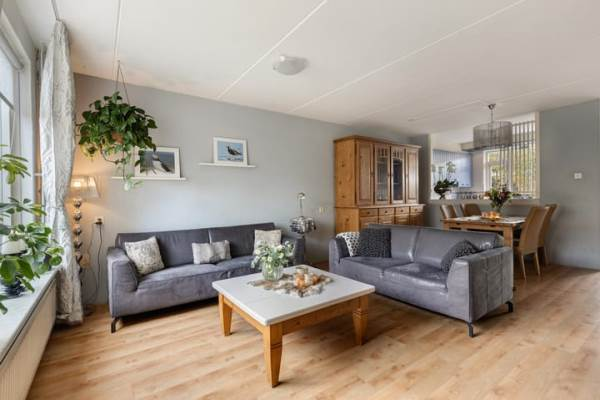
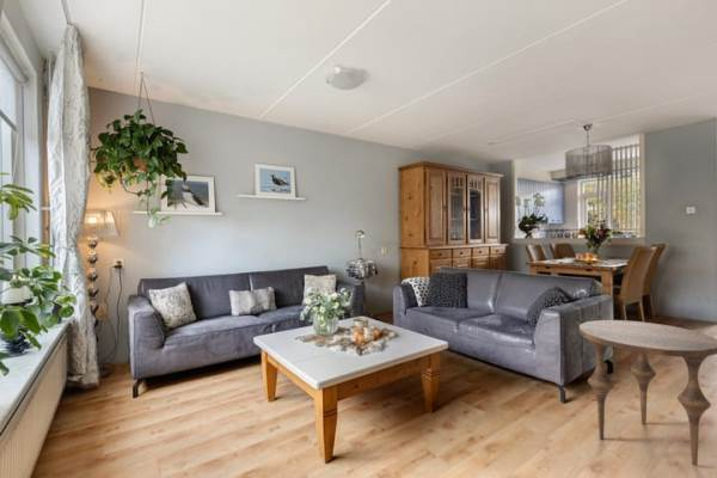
+ side table (643, 386)
